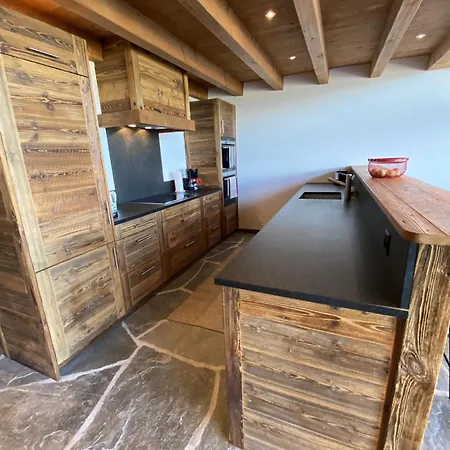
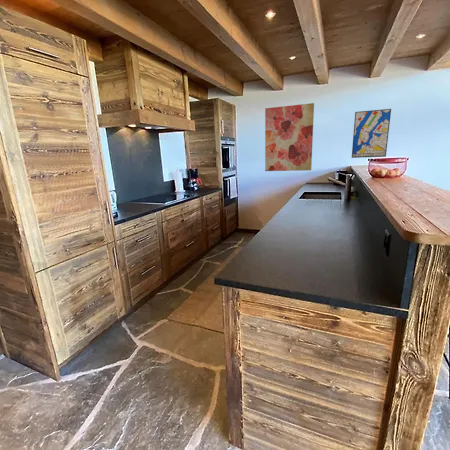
+ wall art (288, 139)
+ wall art (370, 134)
